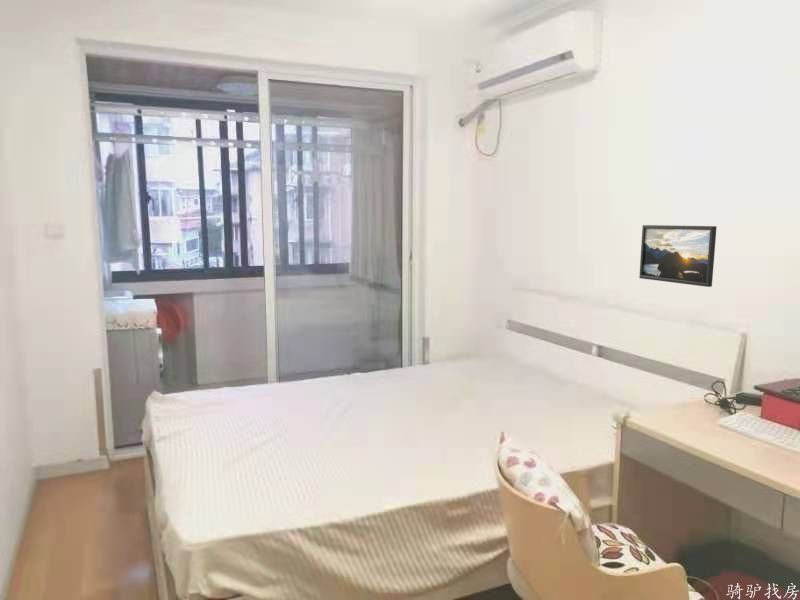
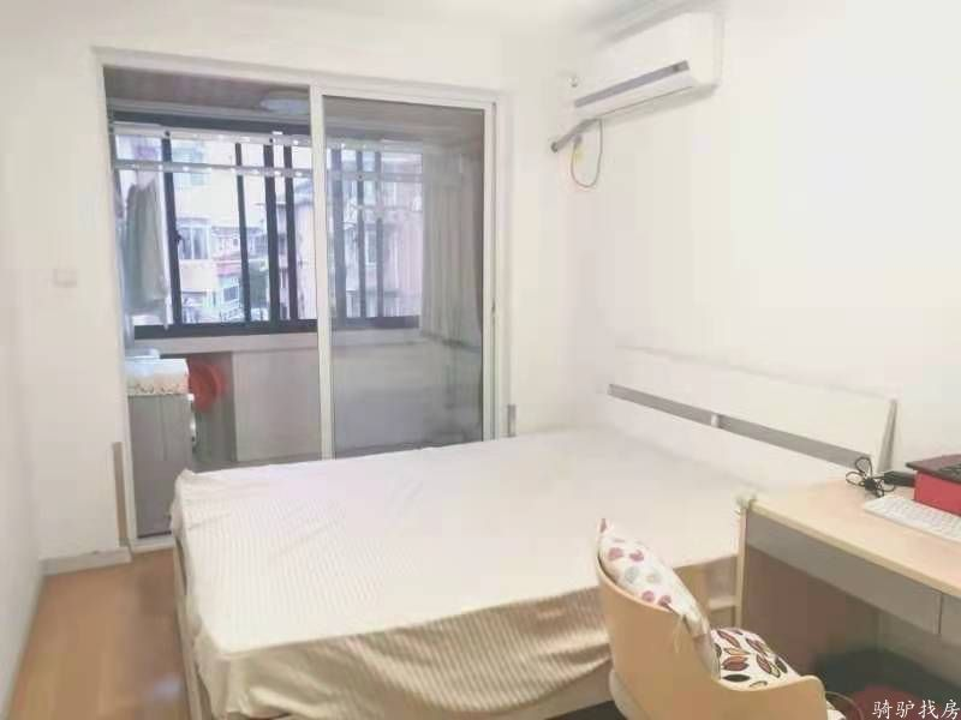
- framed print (675, 254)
